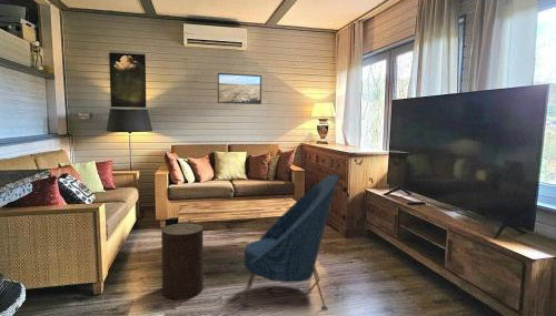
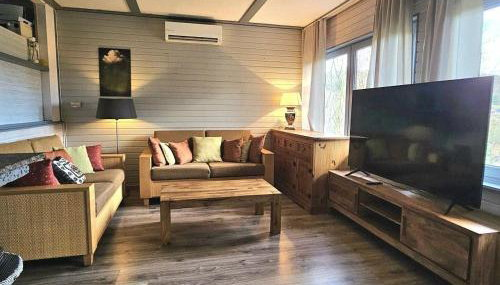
- lounge chair (289, 233)
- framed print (239, 89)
- stool (182, 258)
